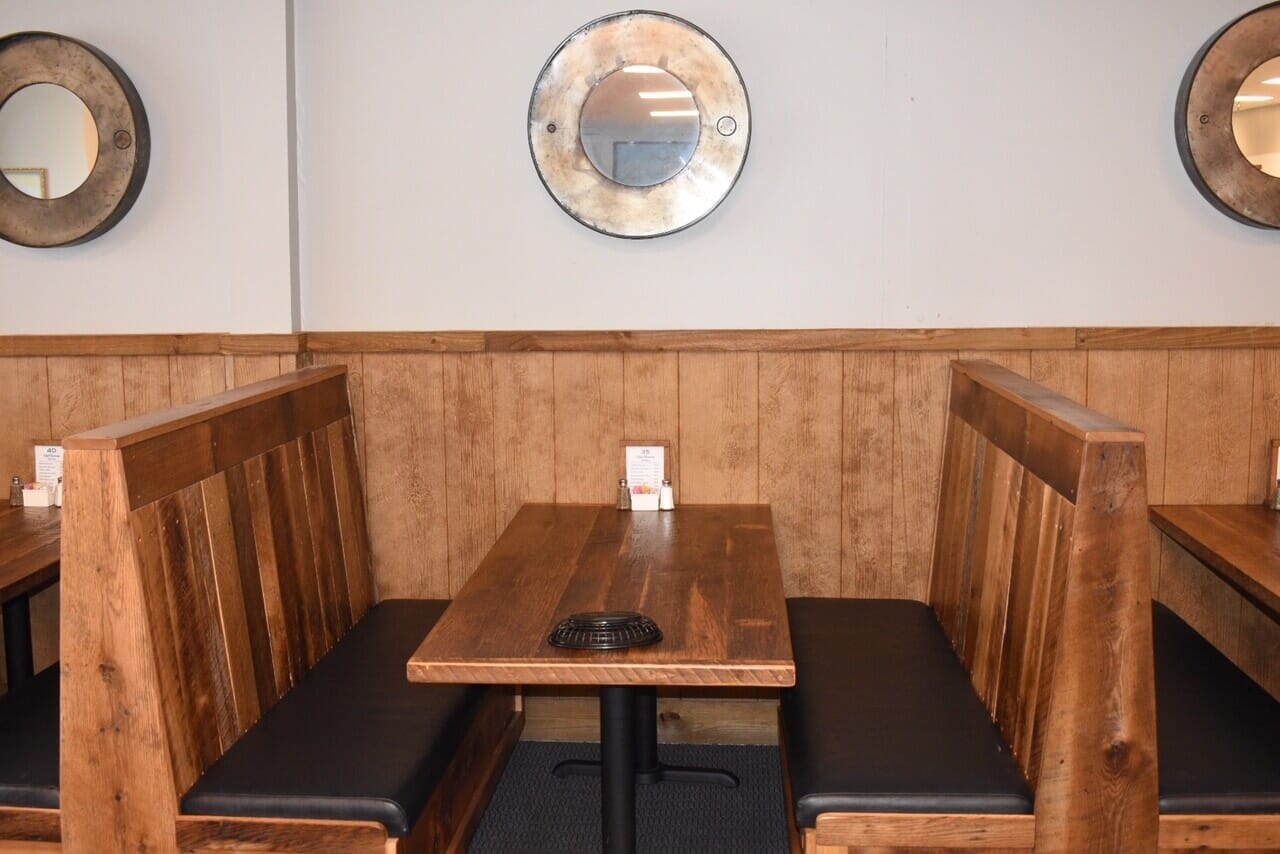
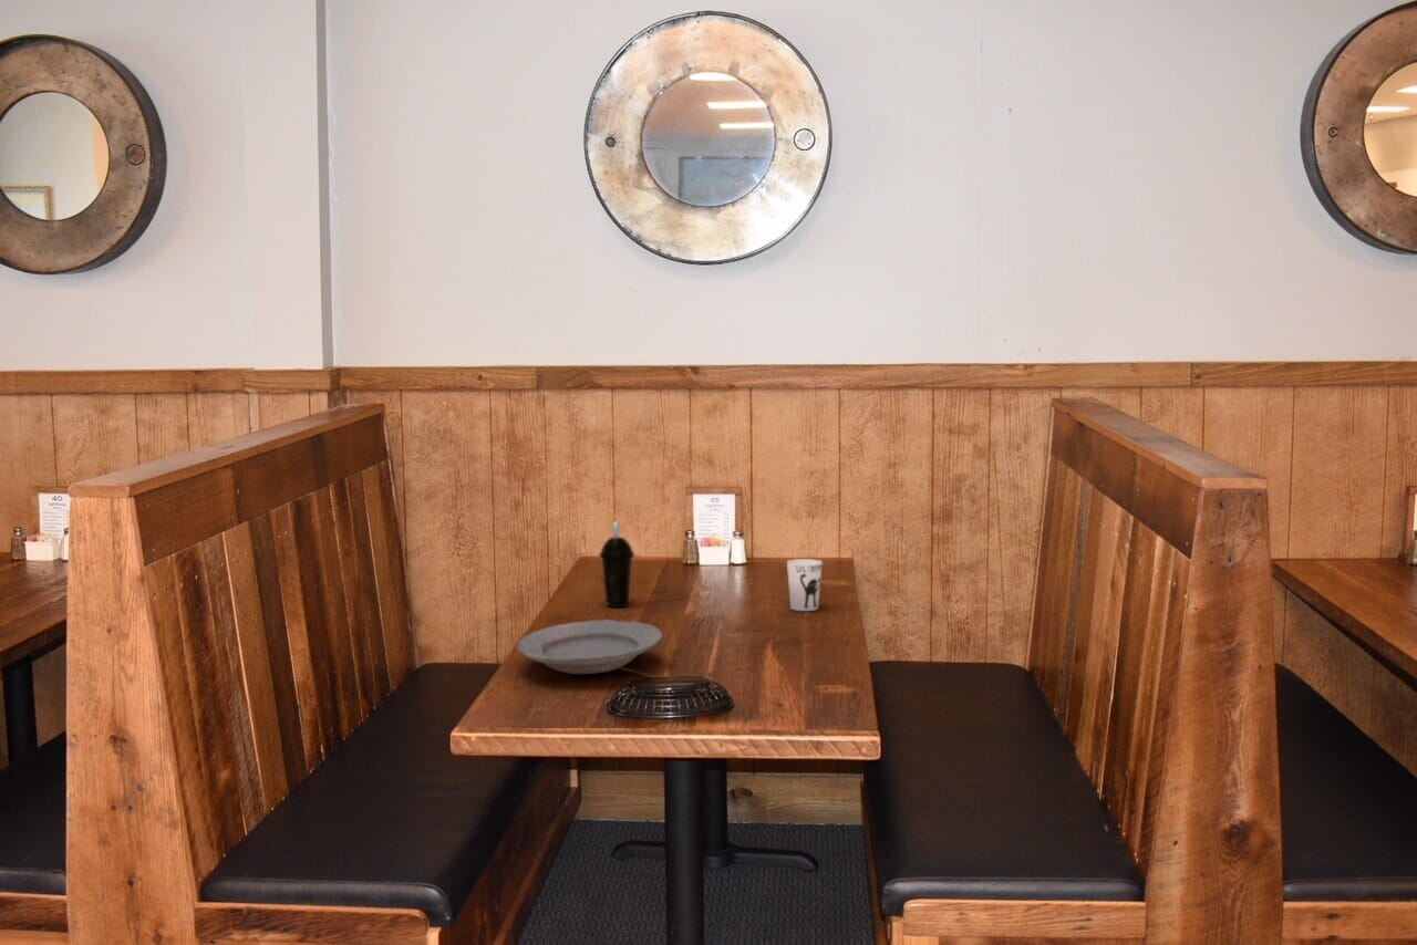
+ cup (804, 584)
+ cup (617, 563)
+ plate (589, 651)
